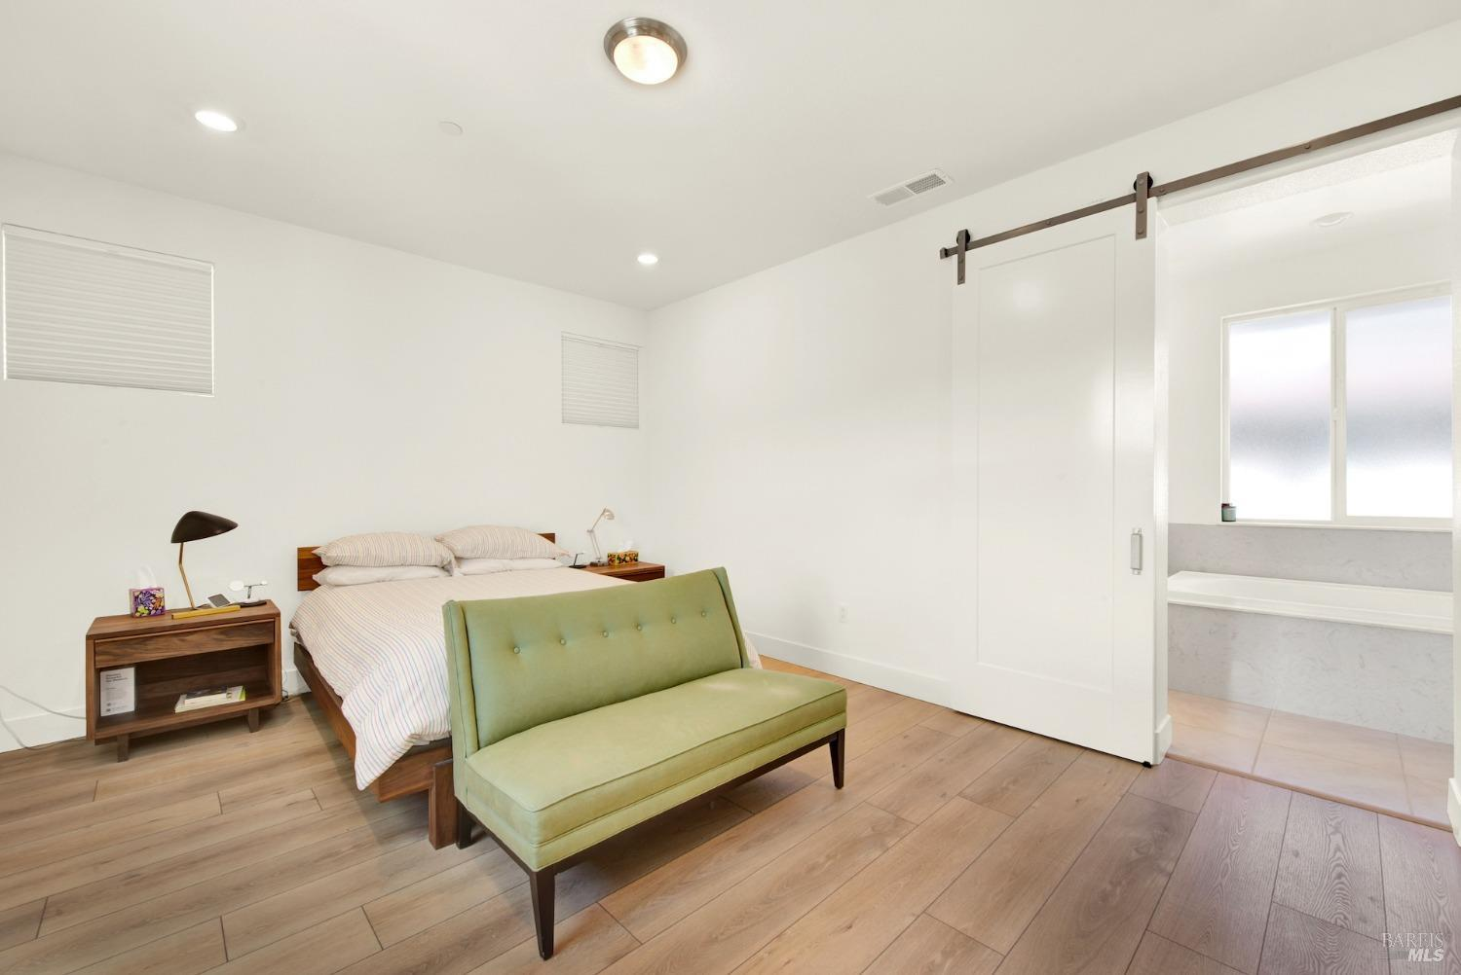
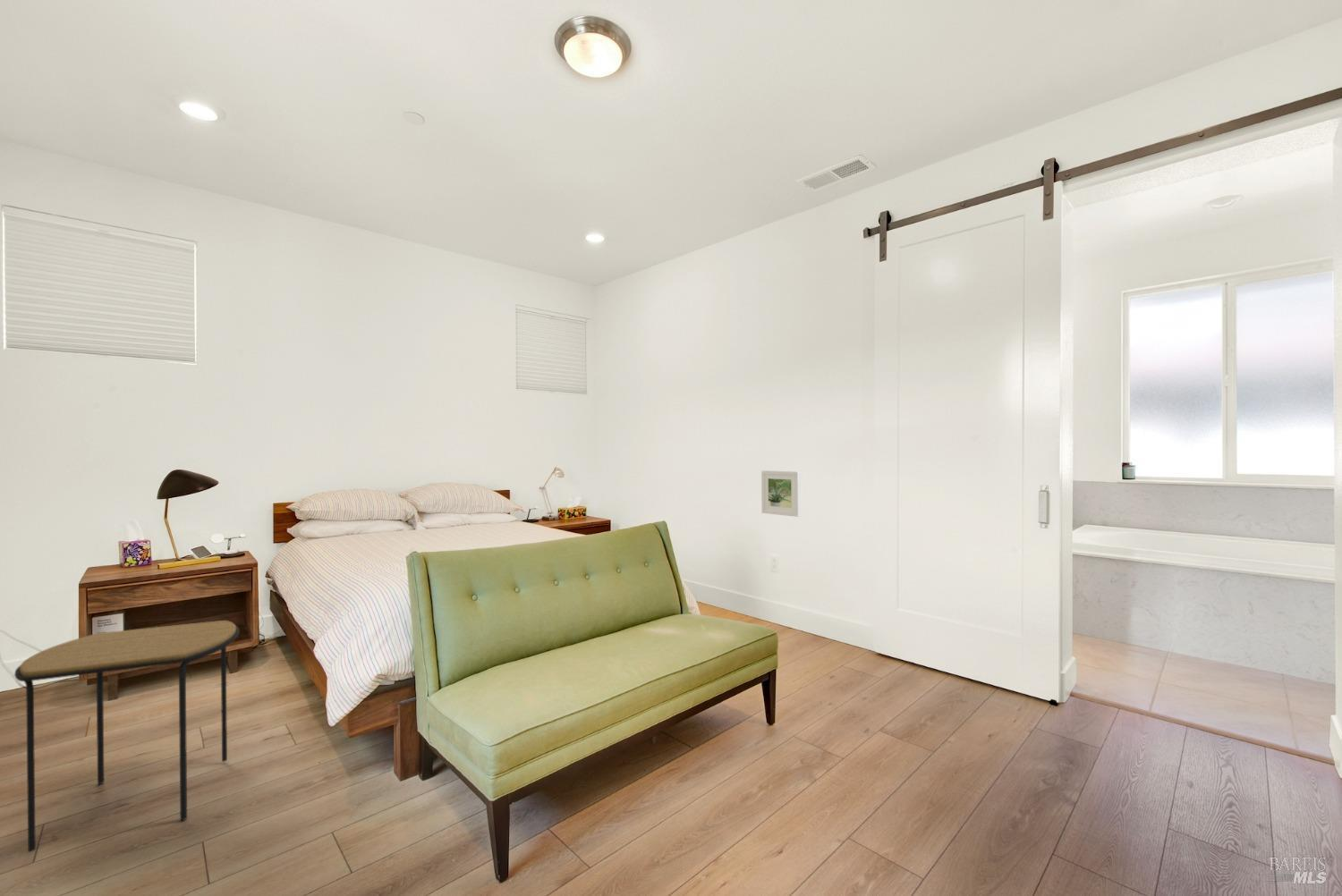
+ side table (103, 722)
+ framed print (779, 493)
